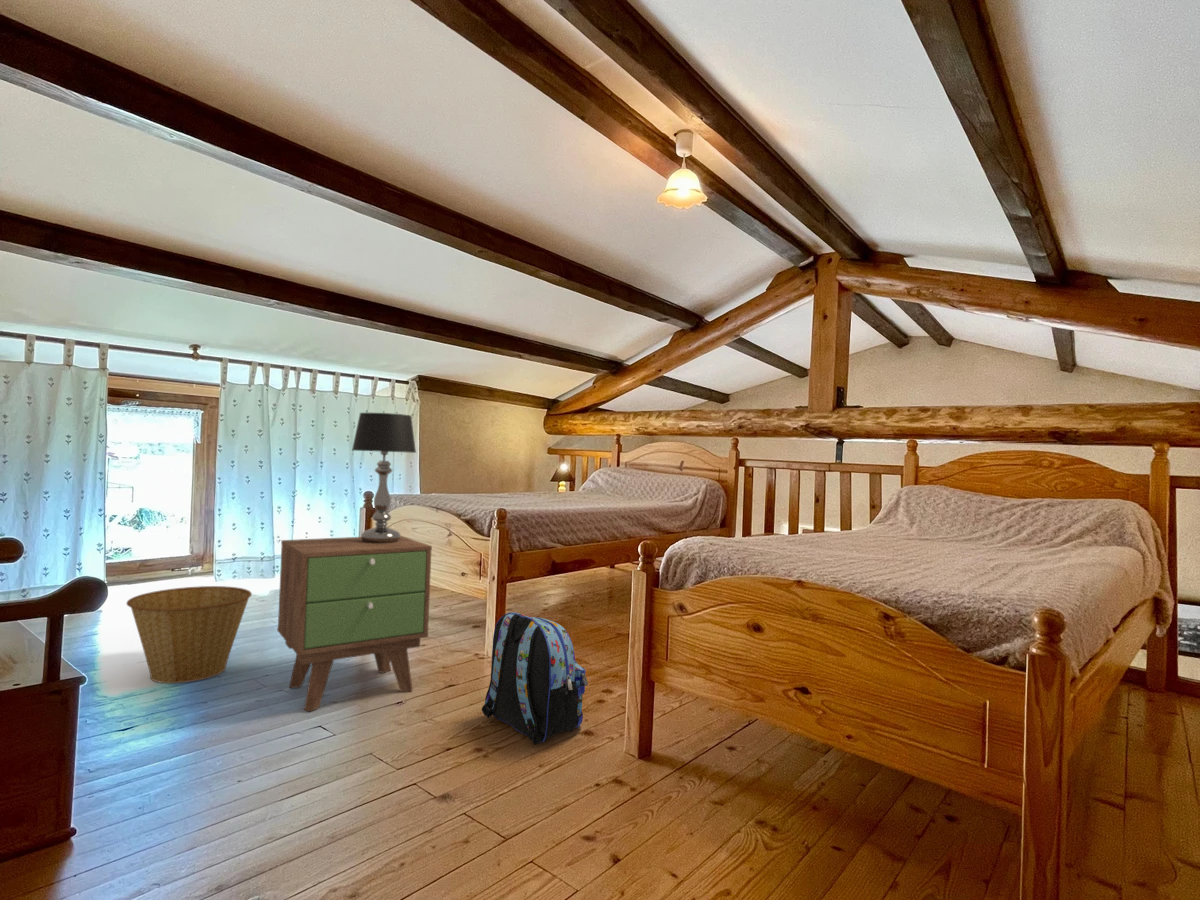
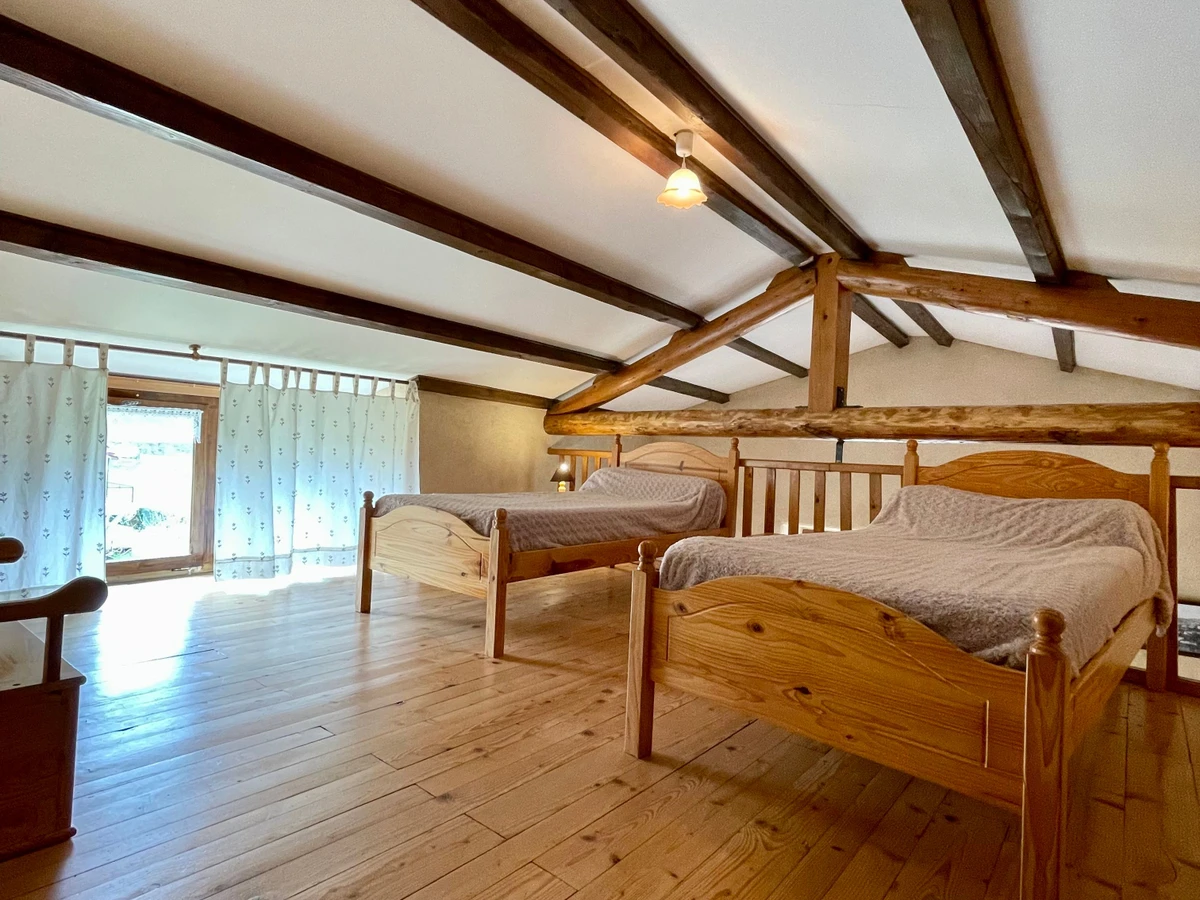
- table lamp (383, 477)
- basket (190, 634)
- nightstand (354, 616)
- backpack (536, 667)
